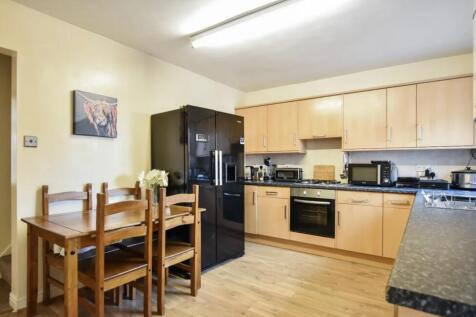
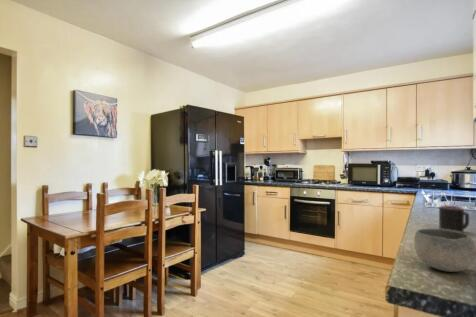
+ mug (454, 219)
+ bowl (443, 250)
